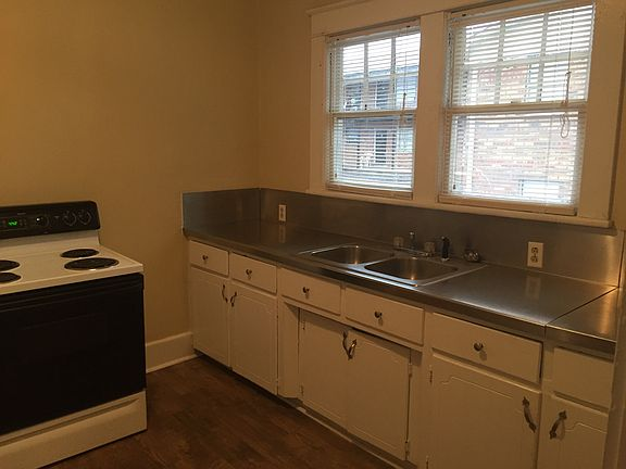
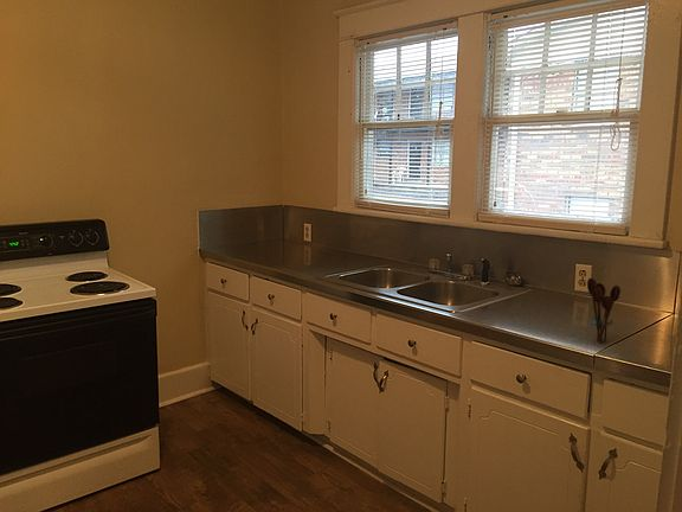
+ utensil holder (599, 311)
